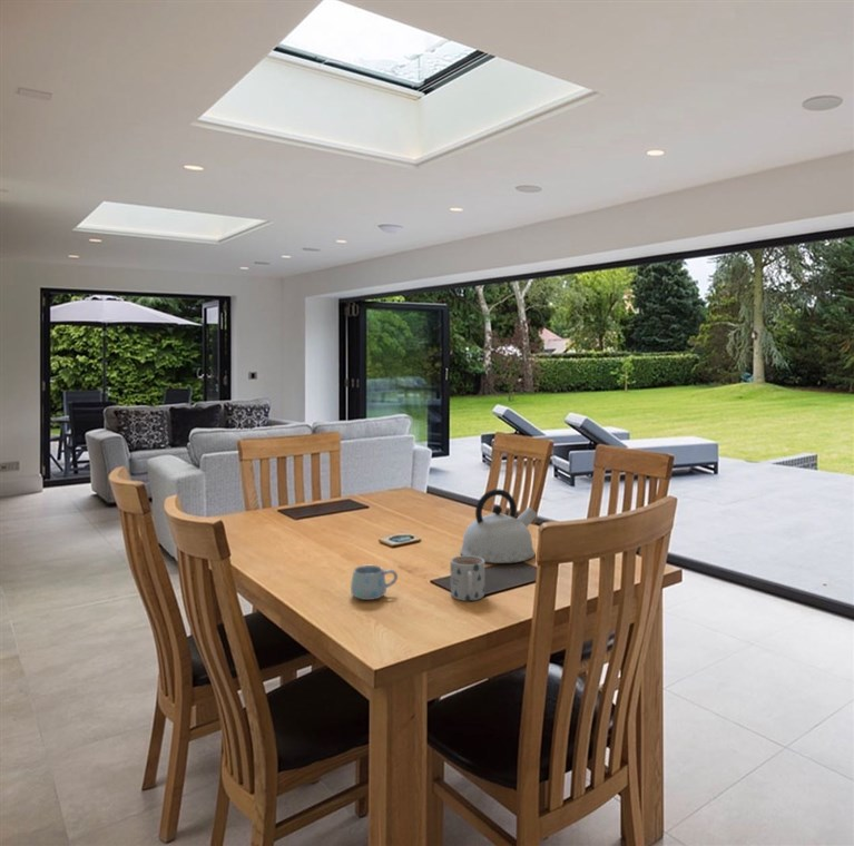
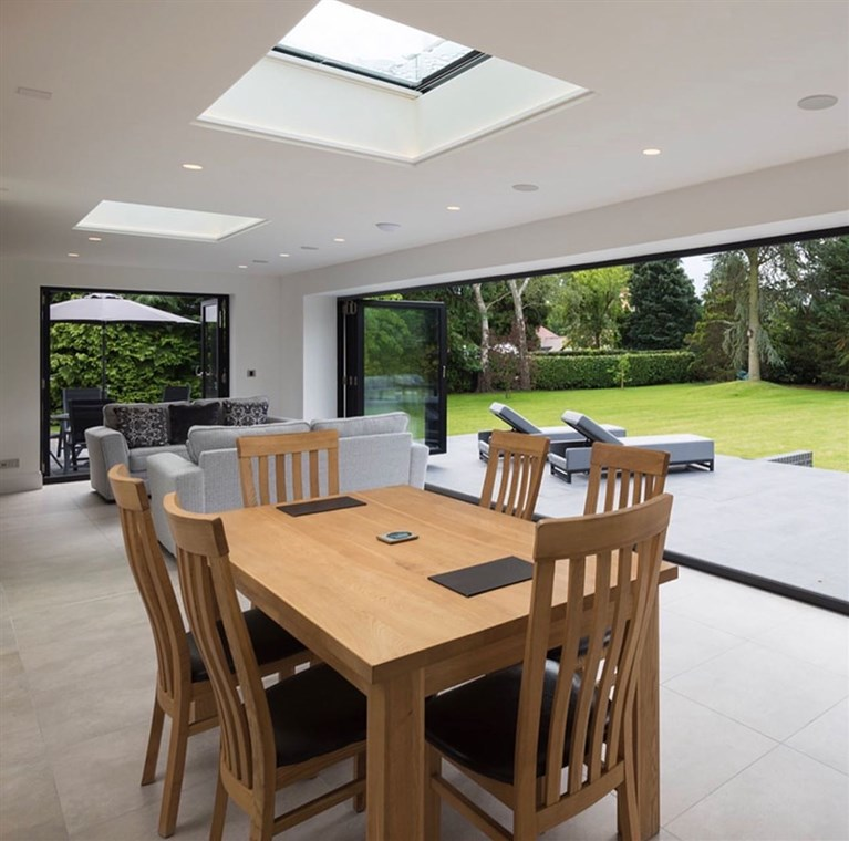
- mug (374, 582)
- kettle (500, 520)
- mug (468, 580)
